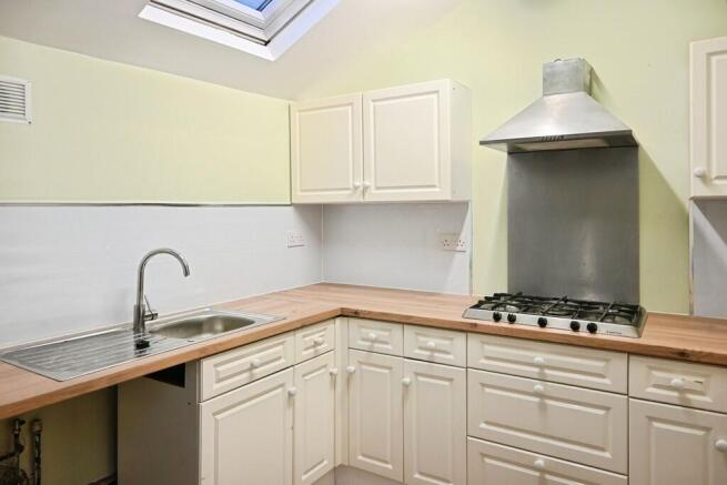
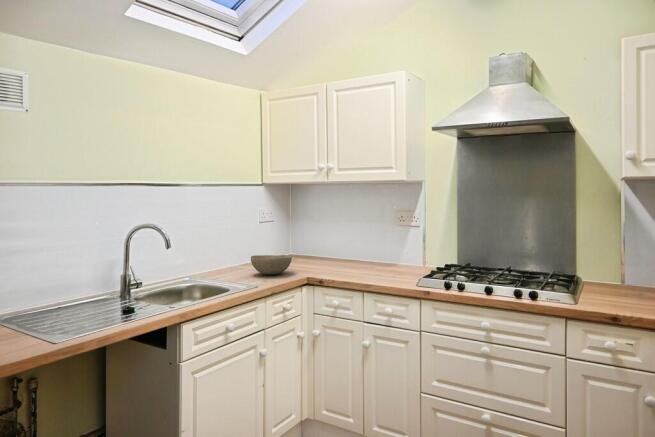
+ bowl (271, 265)
